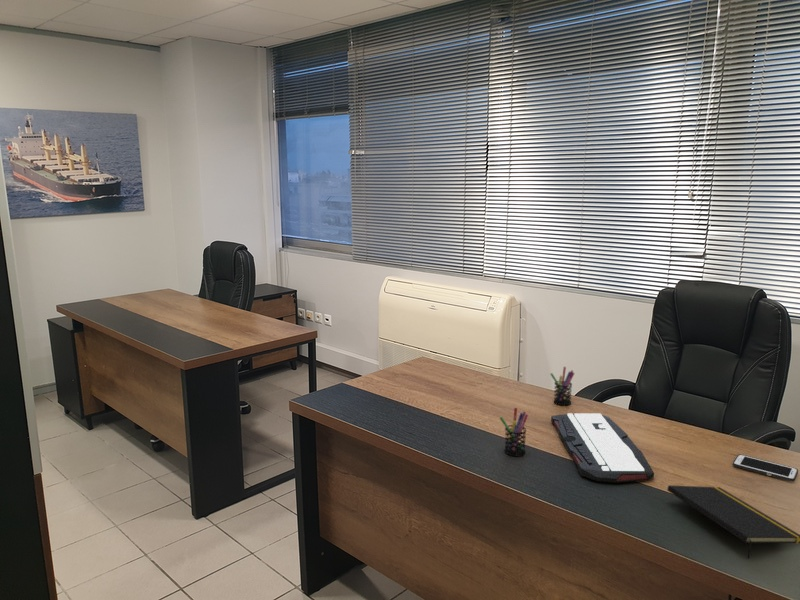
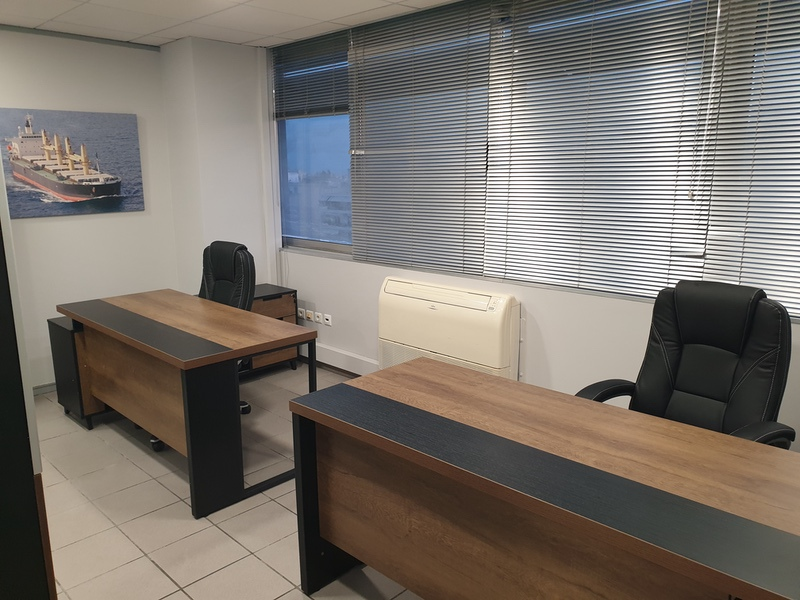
- keyboard (598, 442)
- notepad (731, 512)
- cell phone (764, 467)
- pen holder (561, 385)
- pen holder (513, 431)
